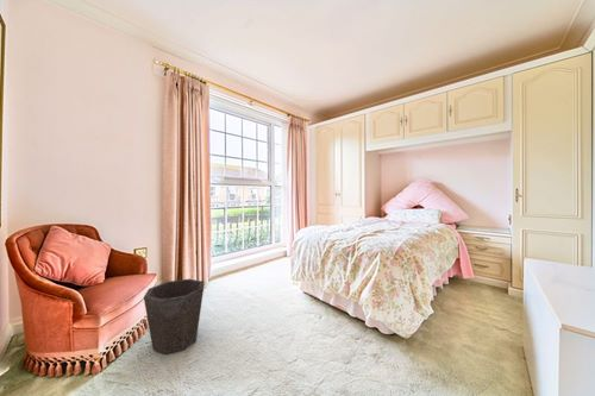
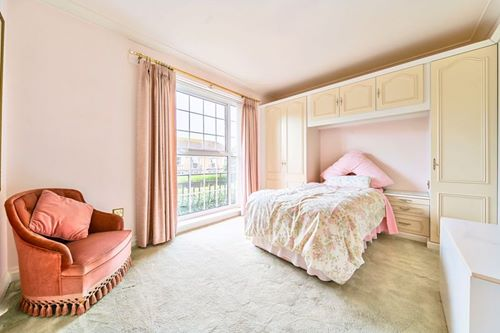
- waste bin (176, 314)
